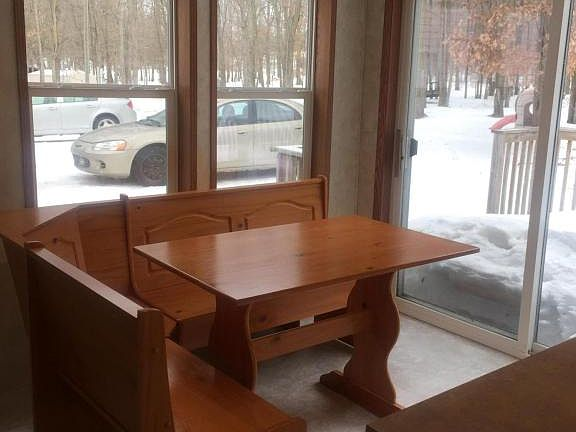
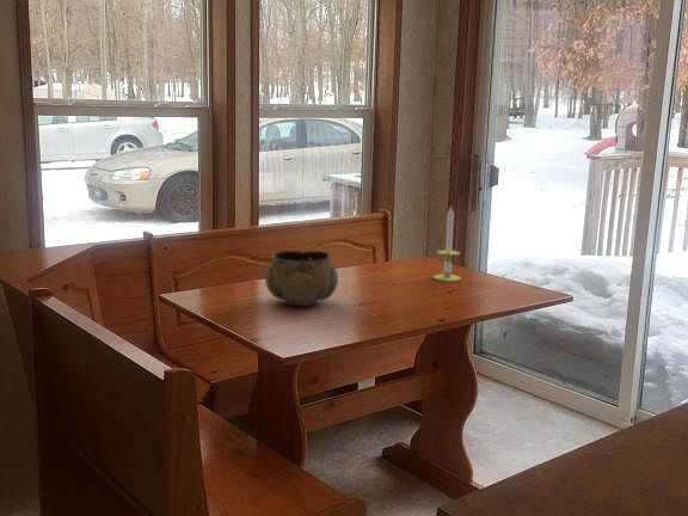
+ candle (449, 241)
+ decorative bowl (301, 278)
